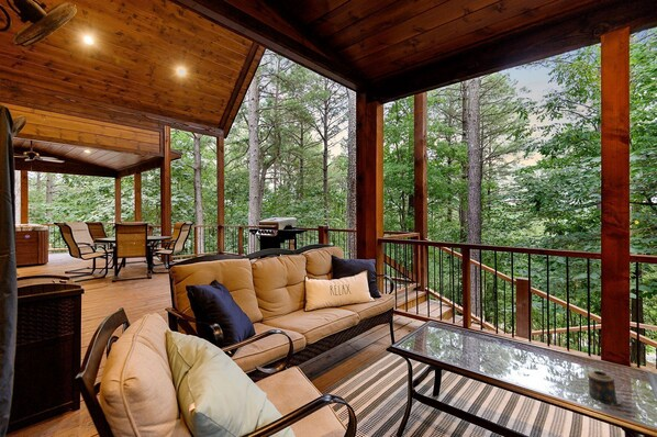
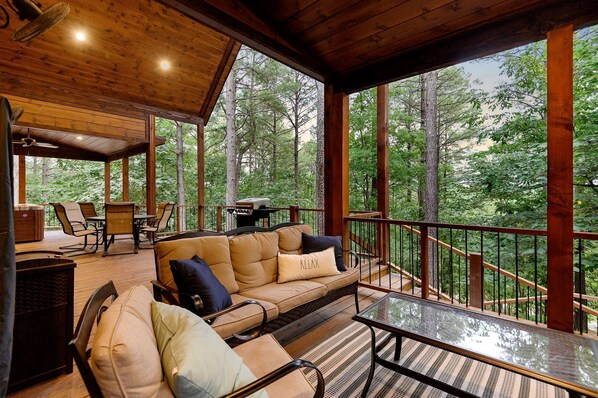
- candle (603, 384)
